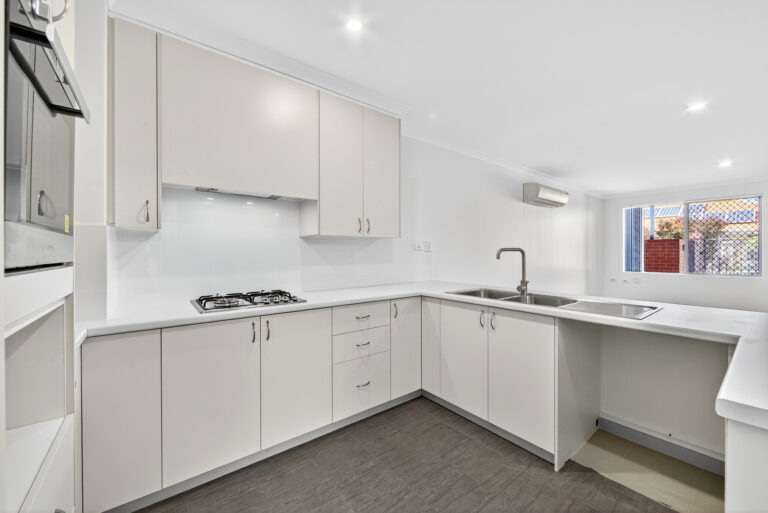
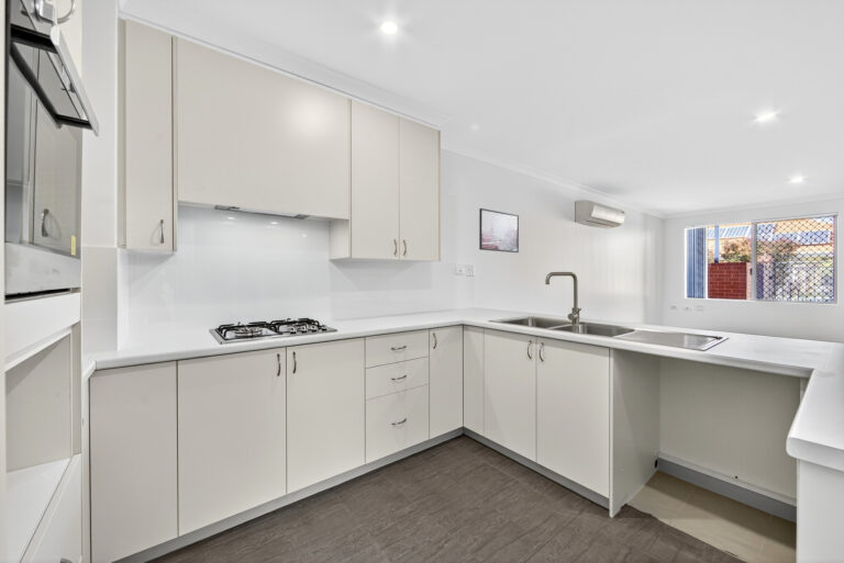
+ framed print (500, 232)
